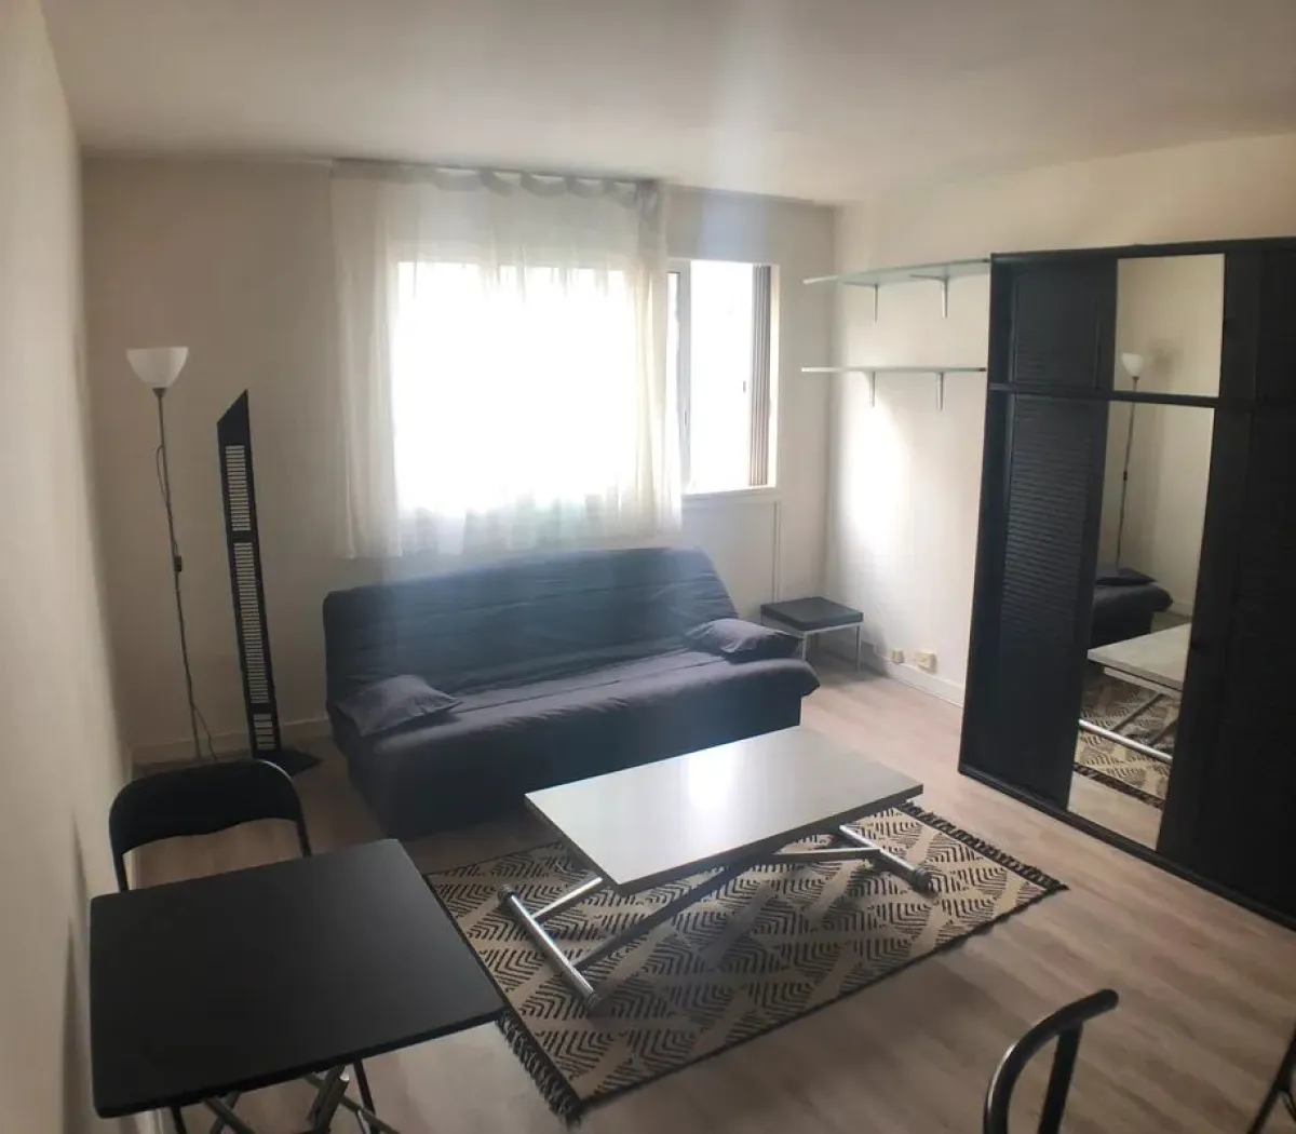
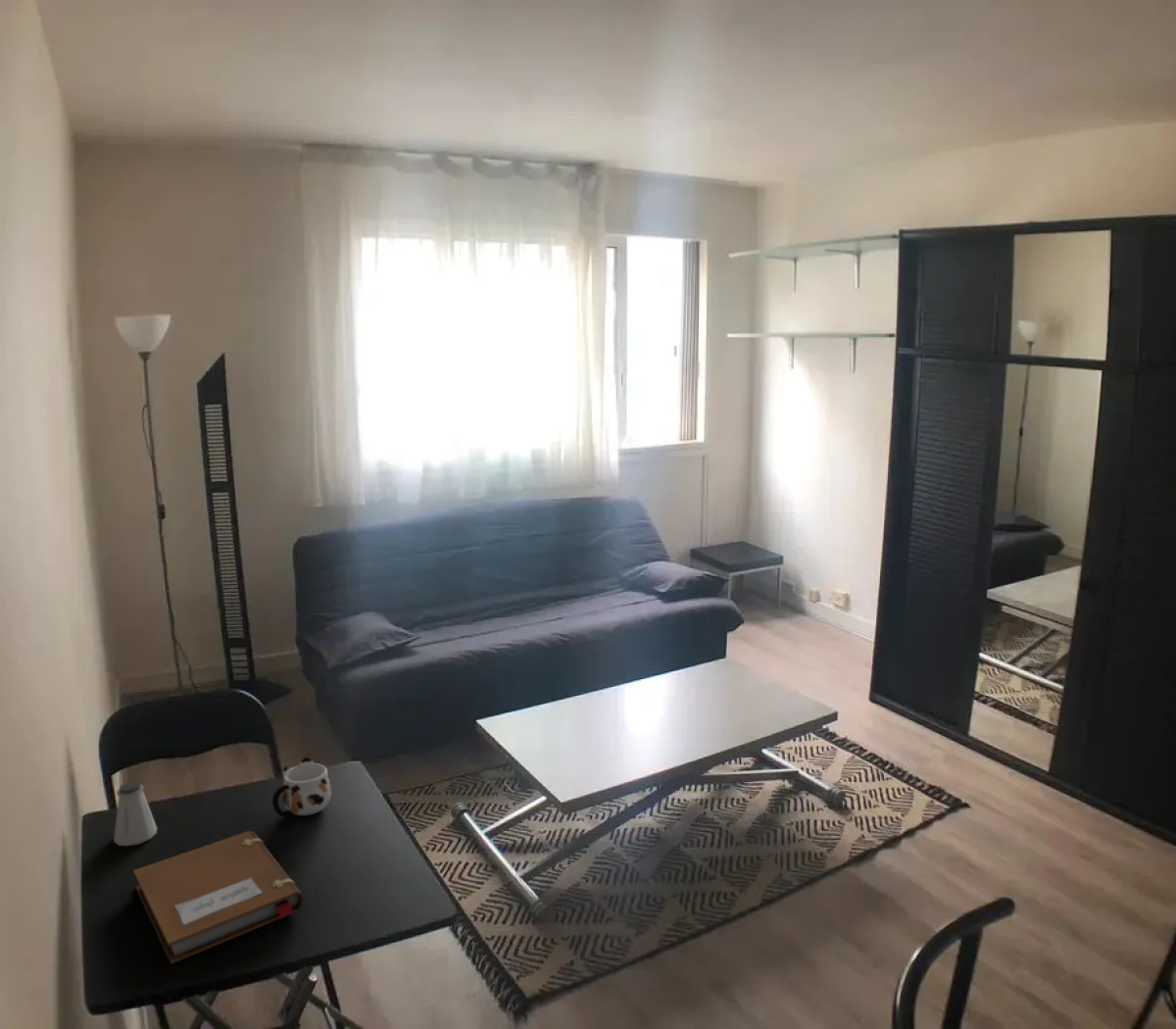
+ mug (300, 790)
+ saltshaker (132, 810)
+ notebook (219, 890)
